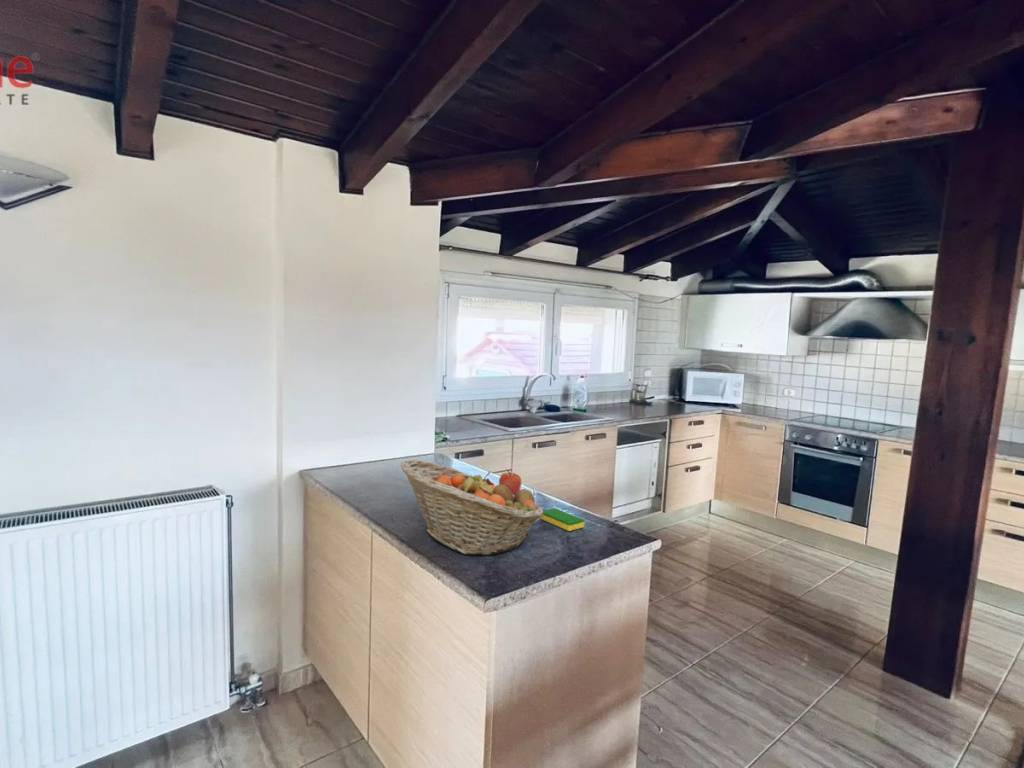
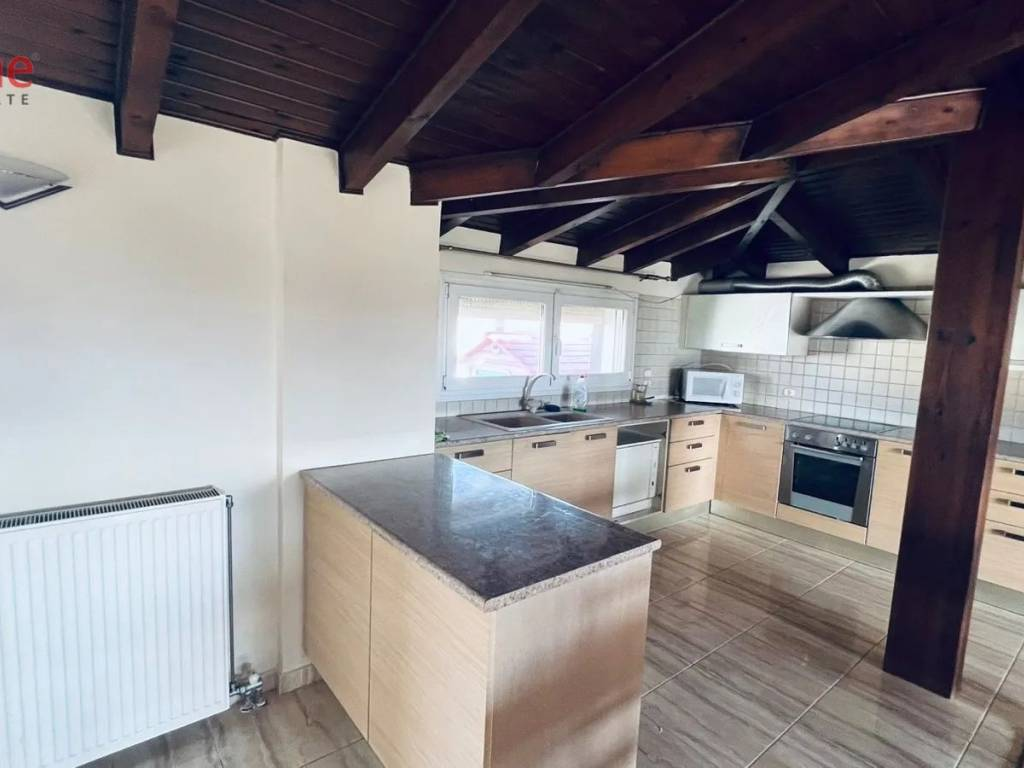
- dish sponge (561, 519)
- fruit basket (470, 499)
- apple (510, 482)
